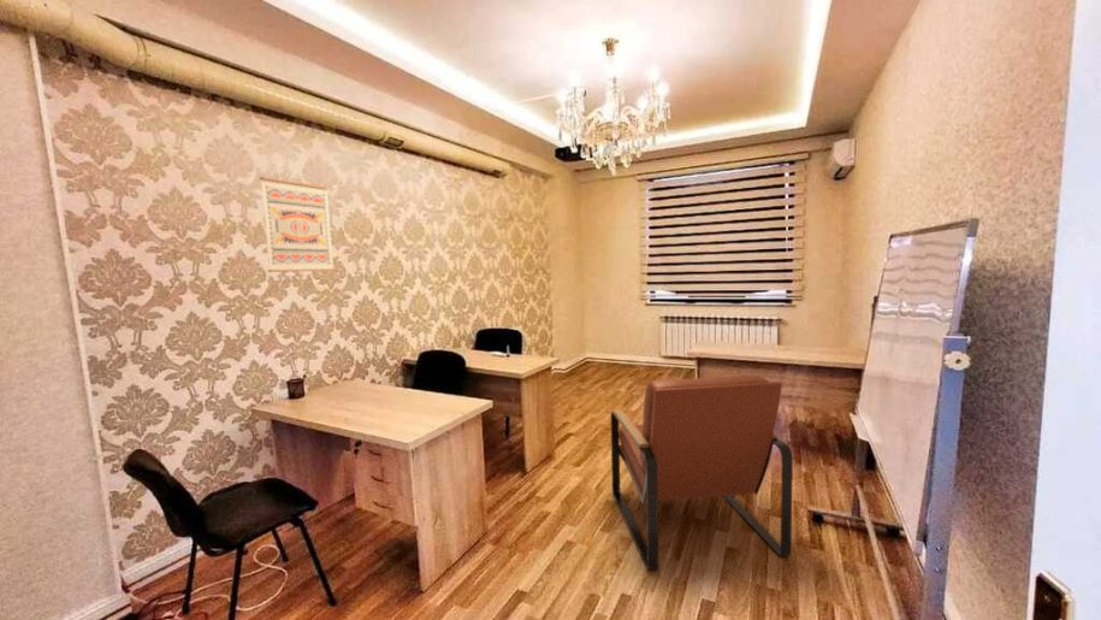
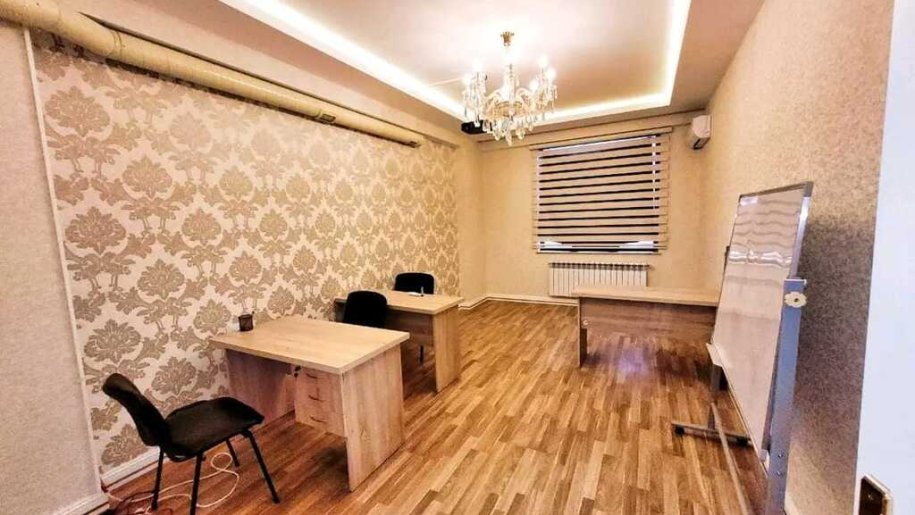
- armchair (687, 443)
- wall art (300, 226)
